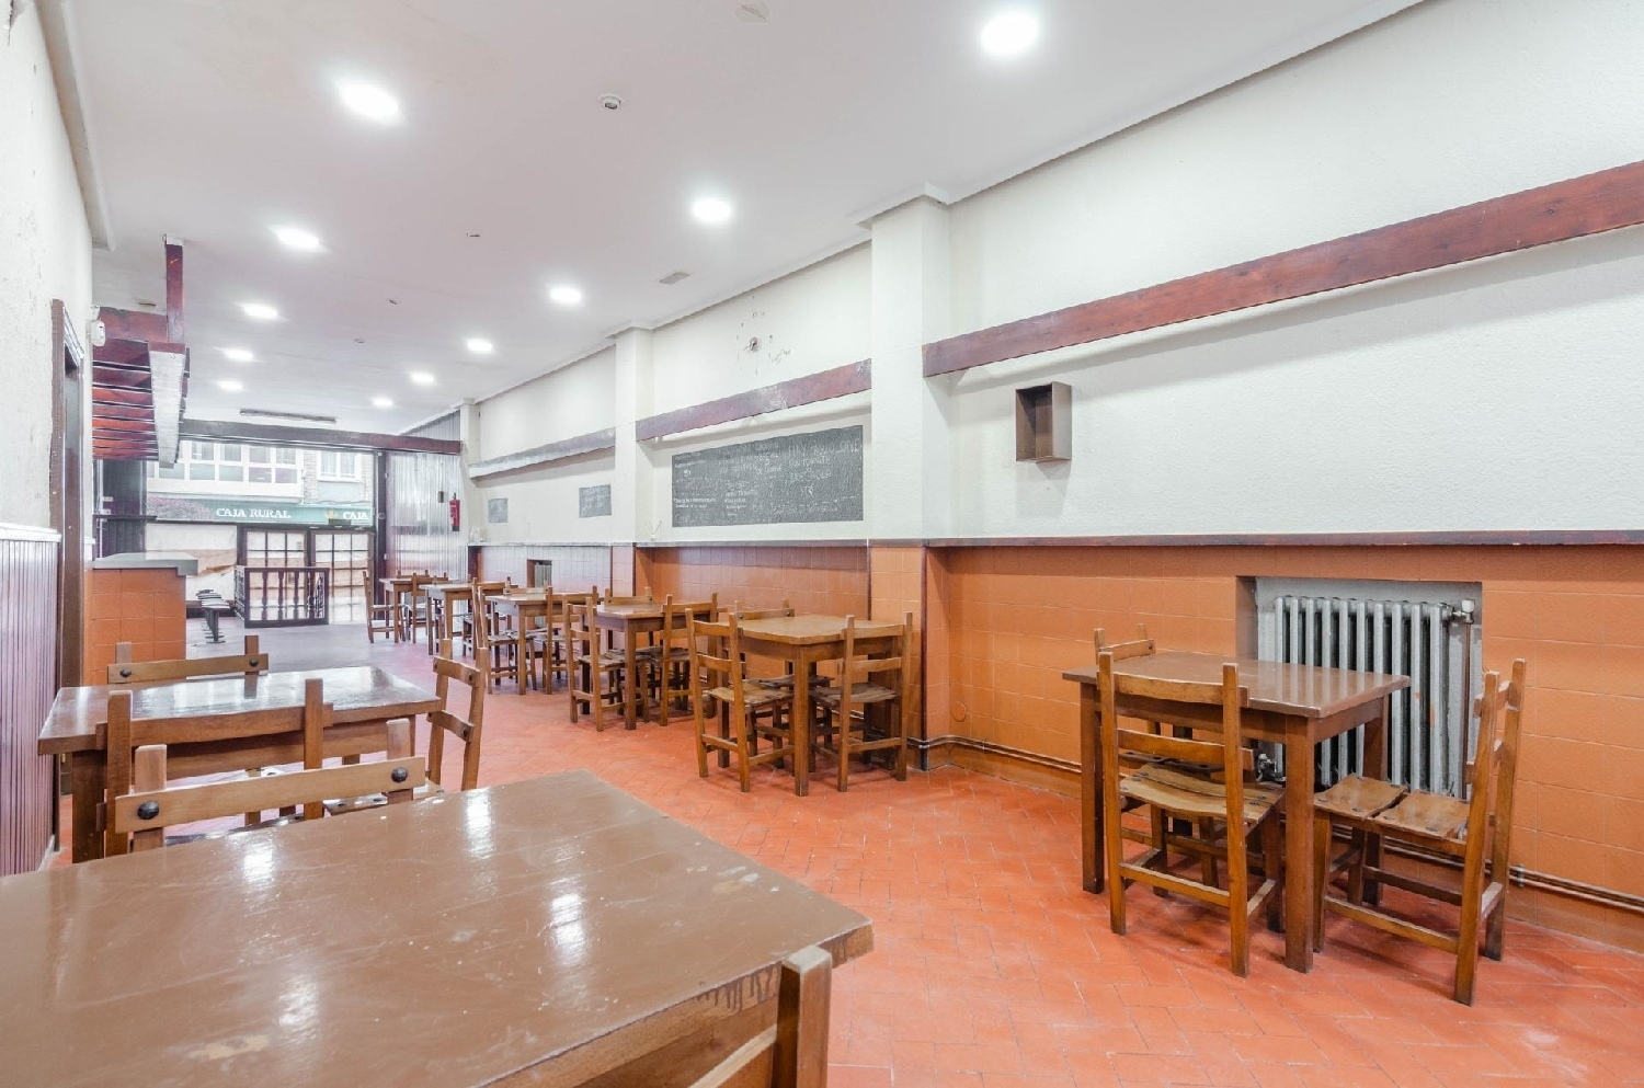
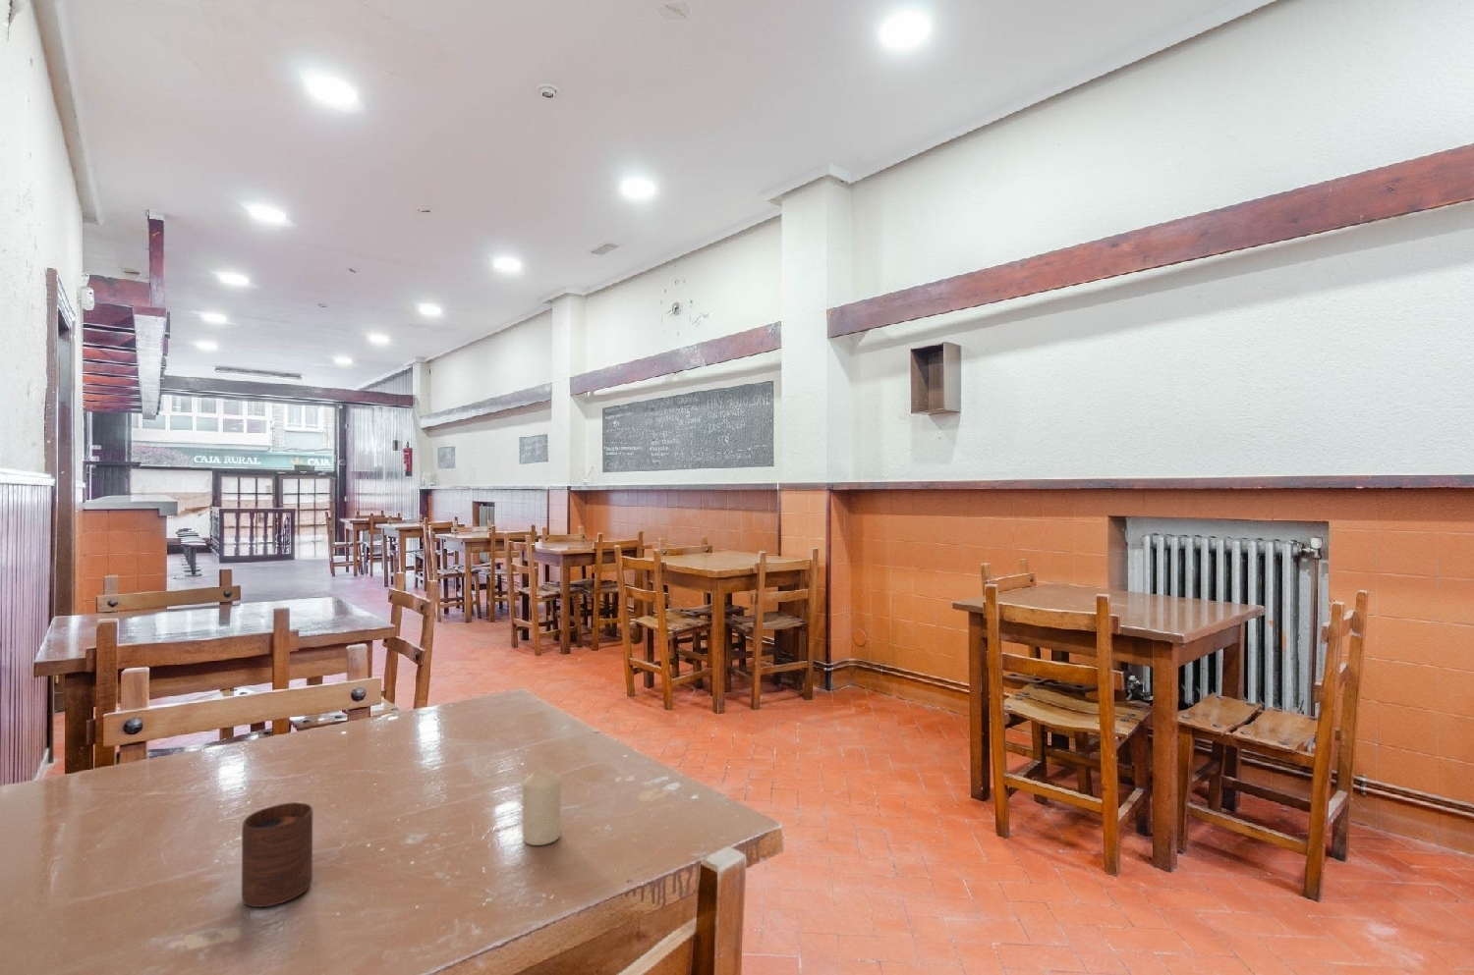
+ cup (278, 850)
+ candle (541, 803)
